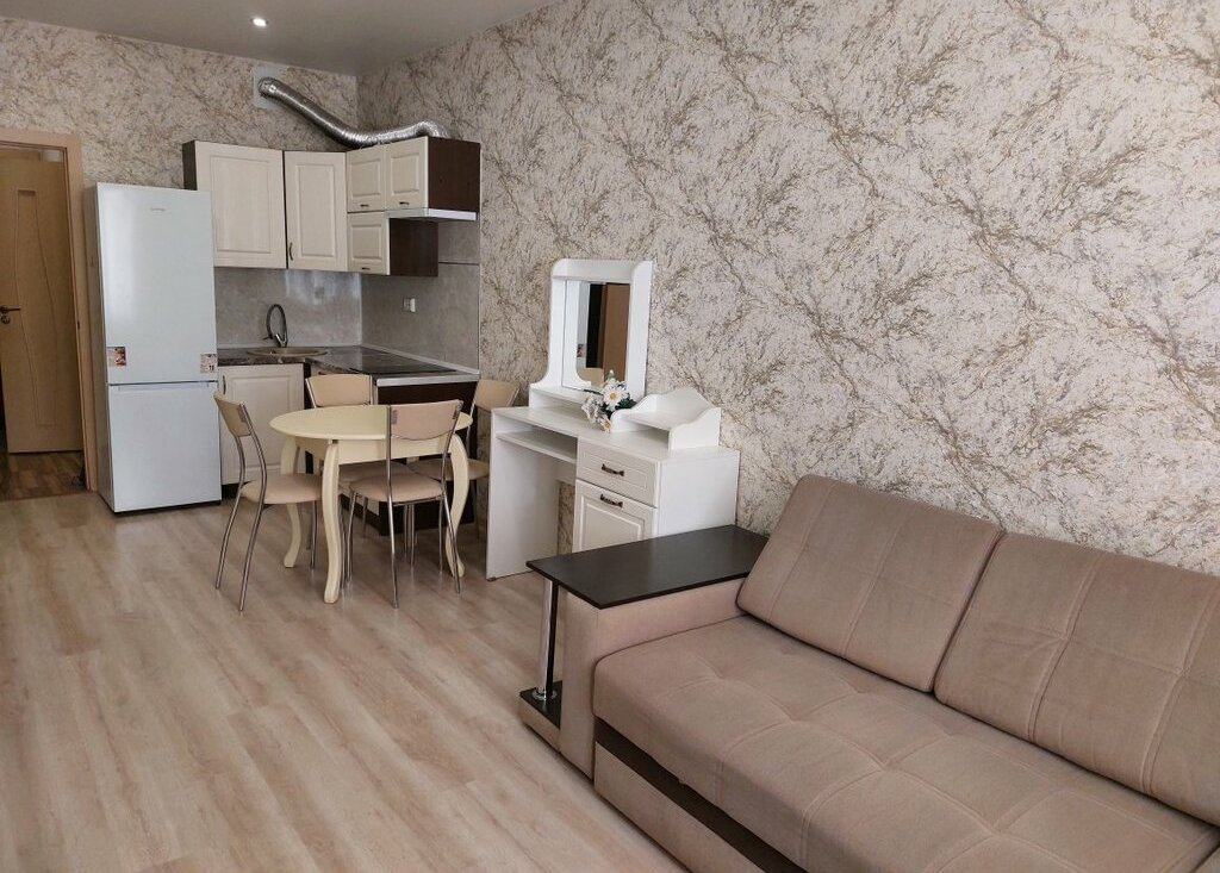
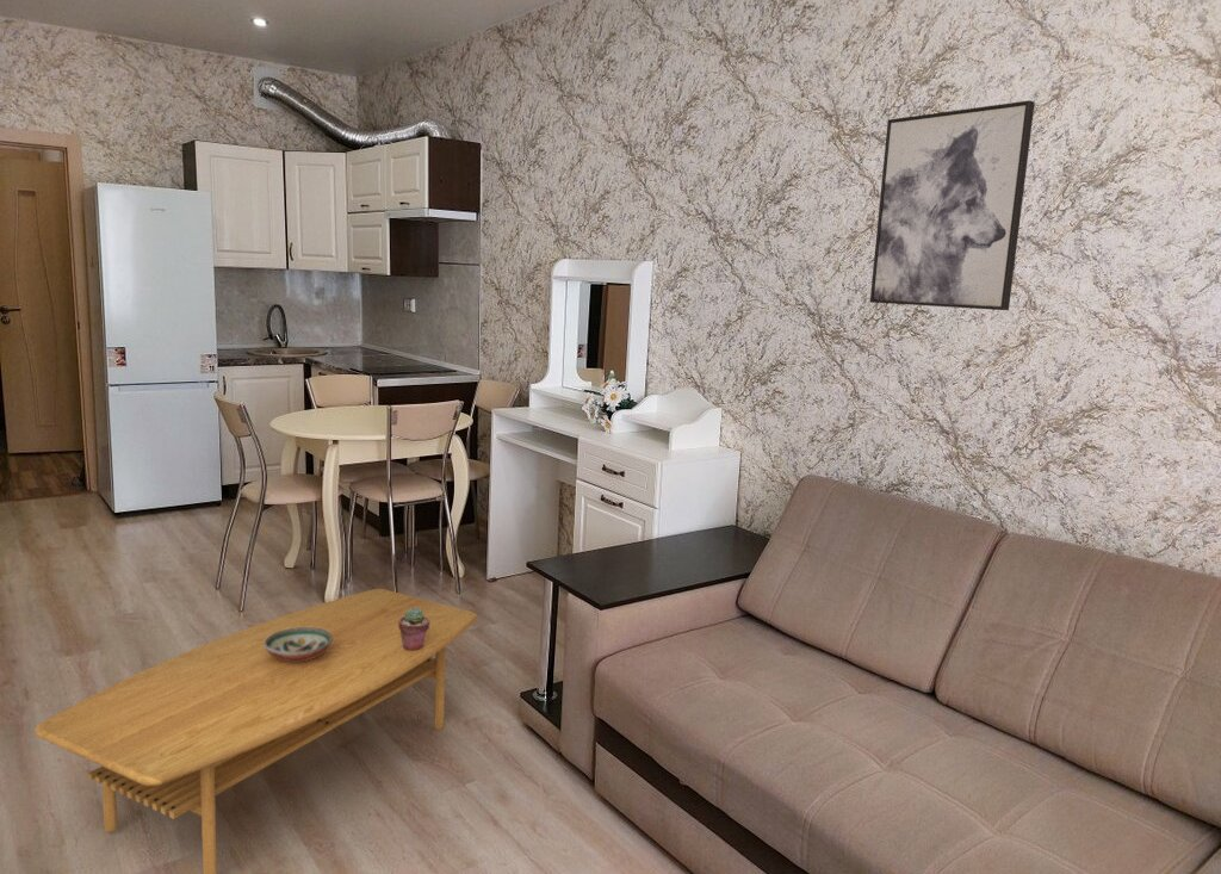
+ coffee table (292, 718)
+ wall art (944, 210)
+ decorative bowl (298, 646)
+ potted succulent (414, 627)
